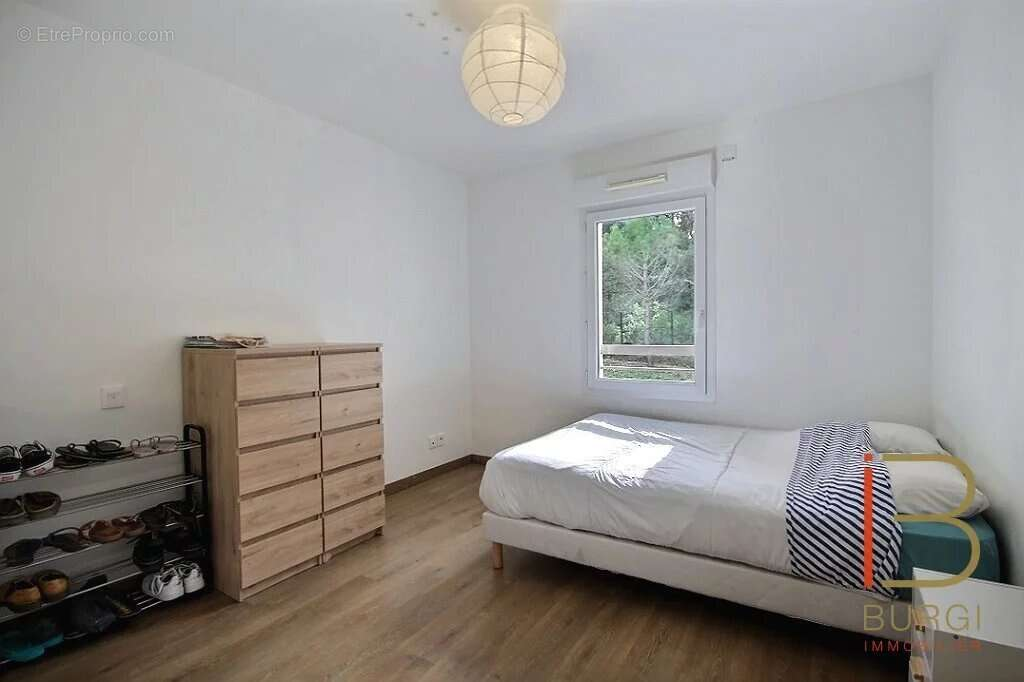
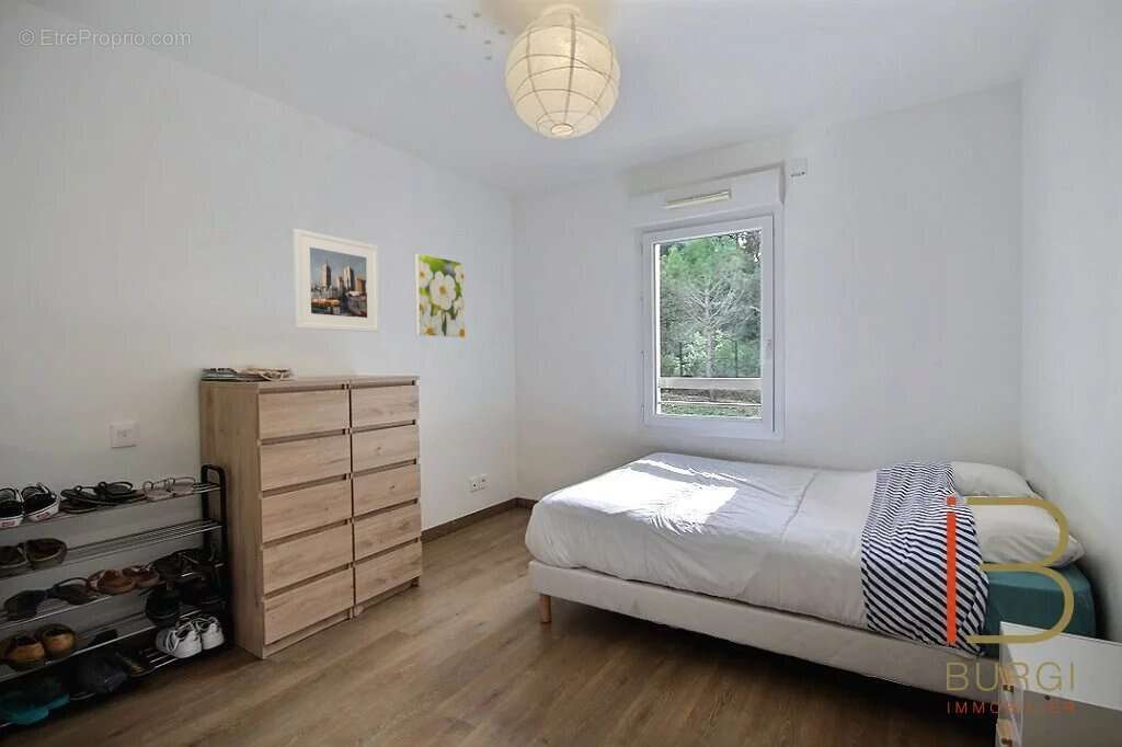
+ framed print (440, 297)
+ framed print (339, 284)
